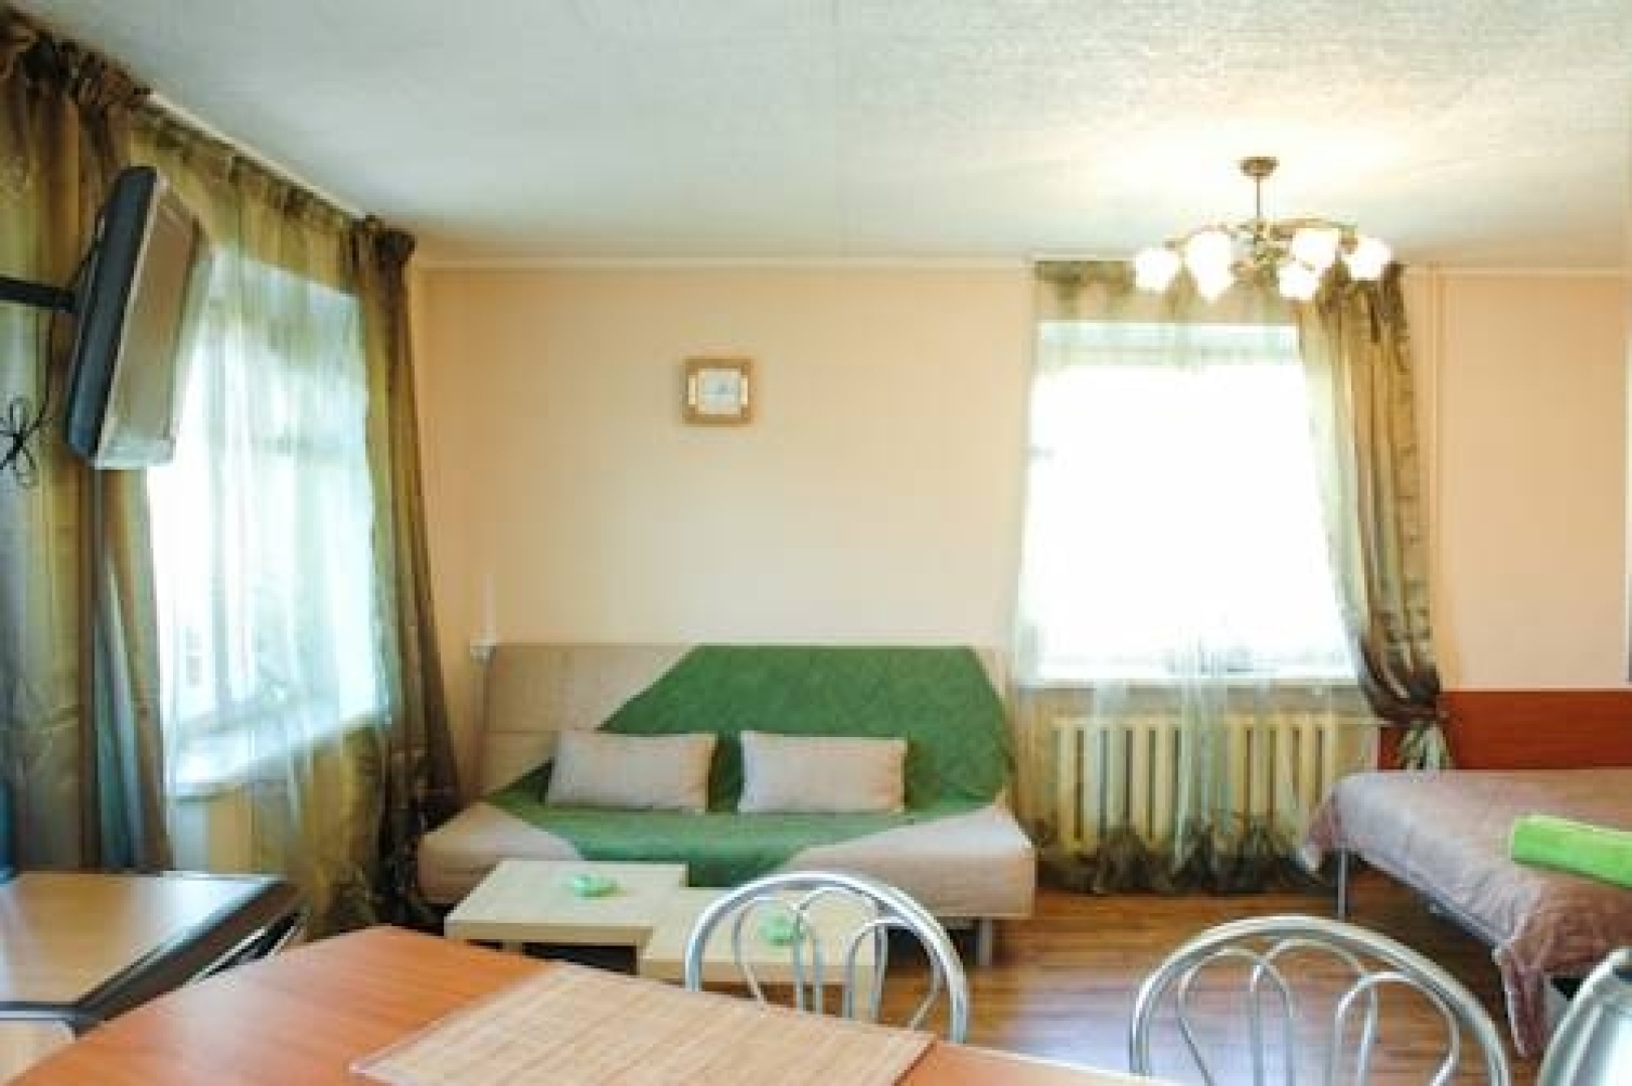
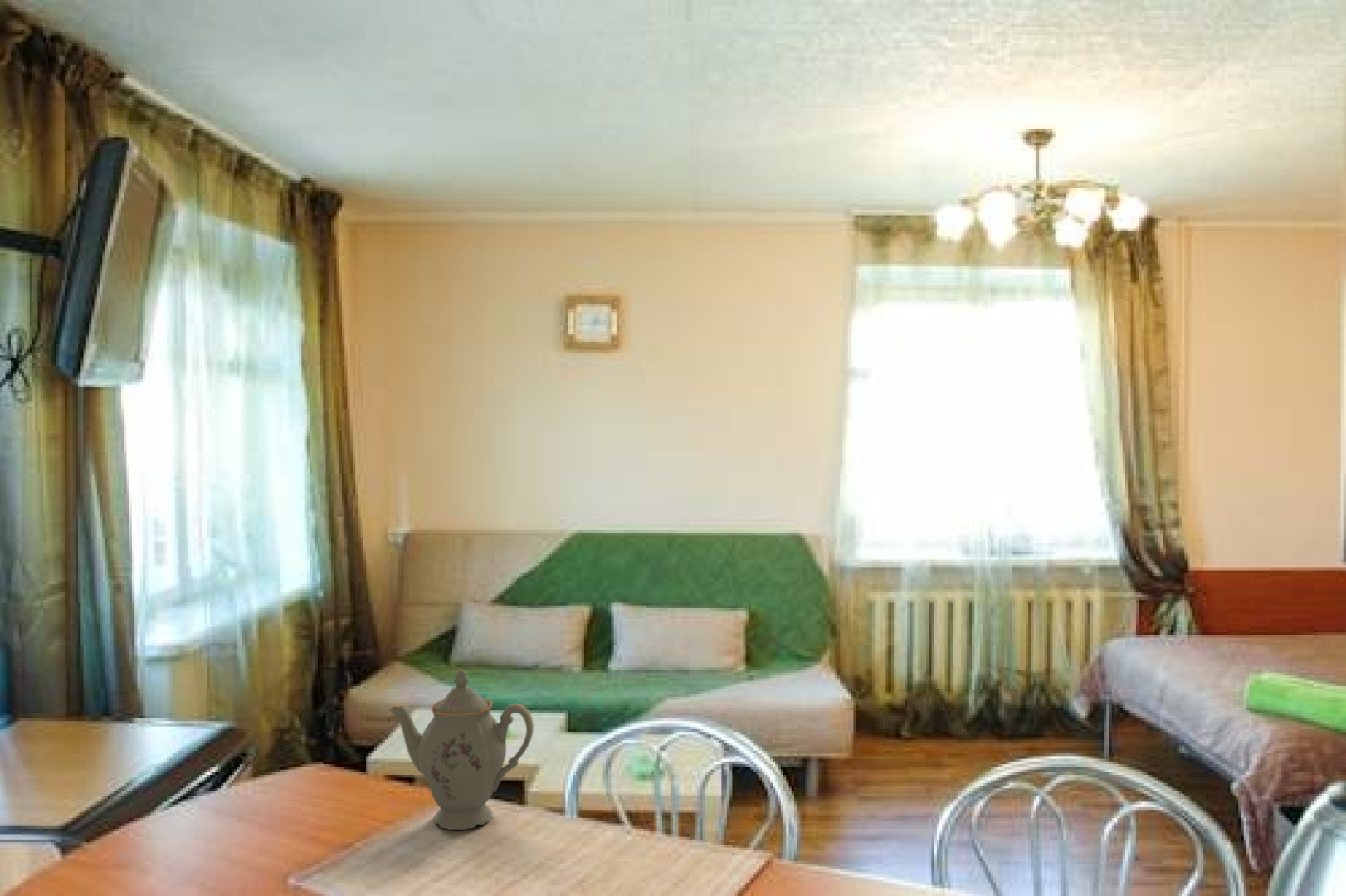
+ chinaware (461, 743)
